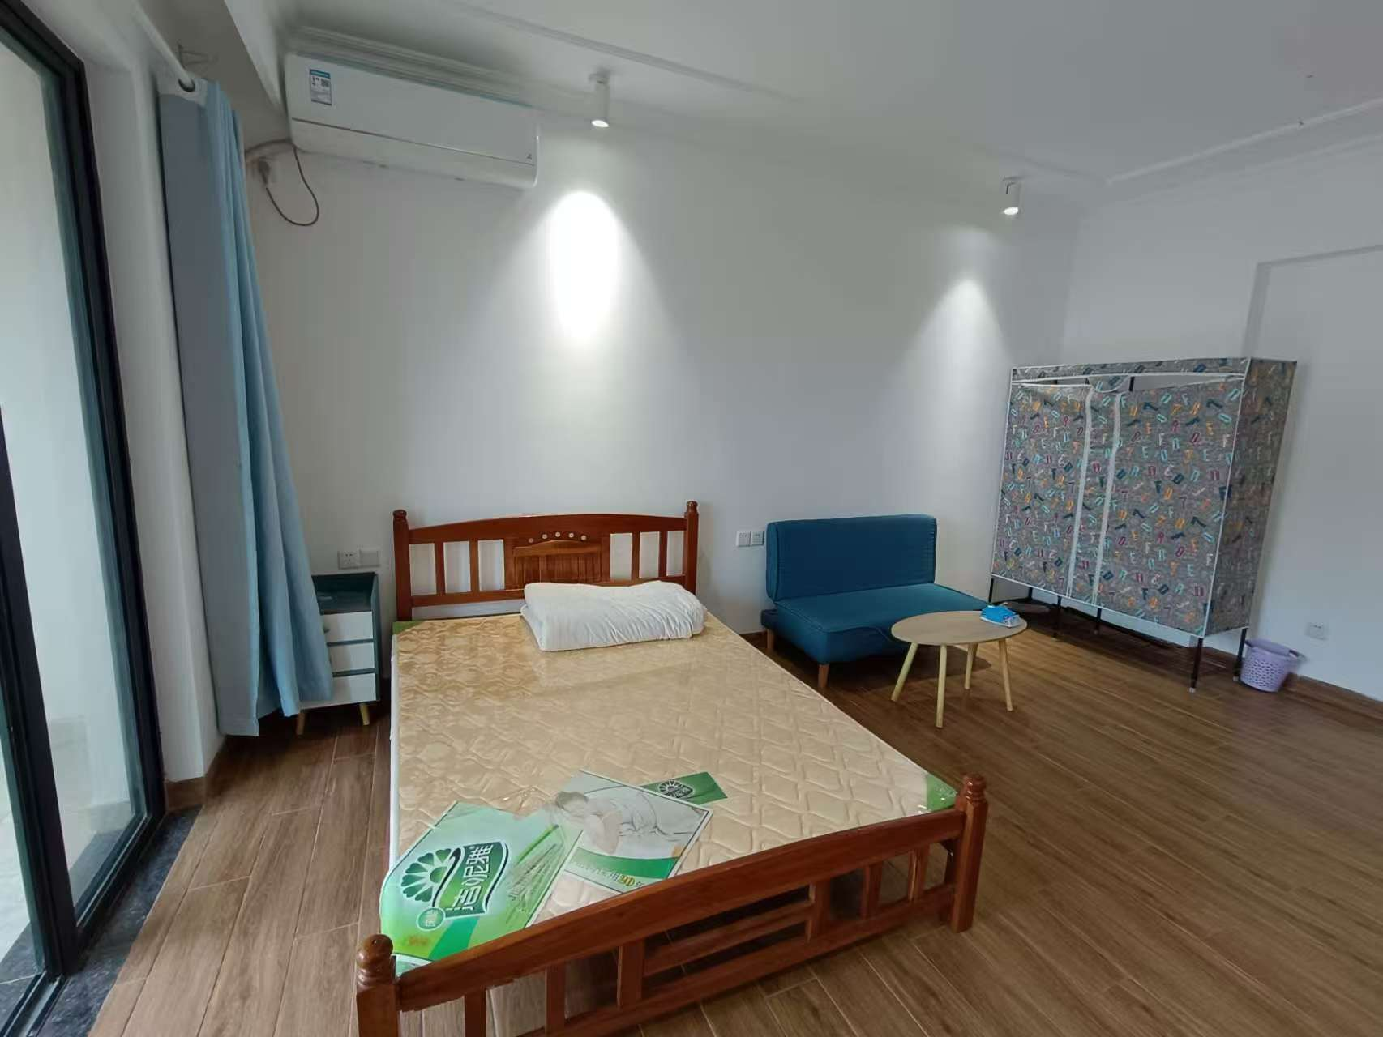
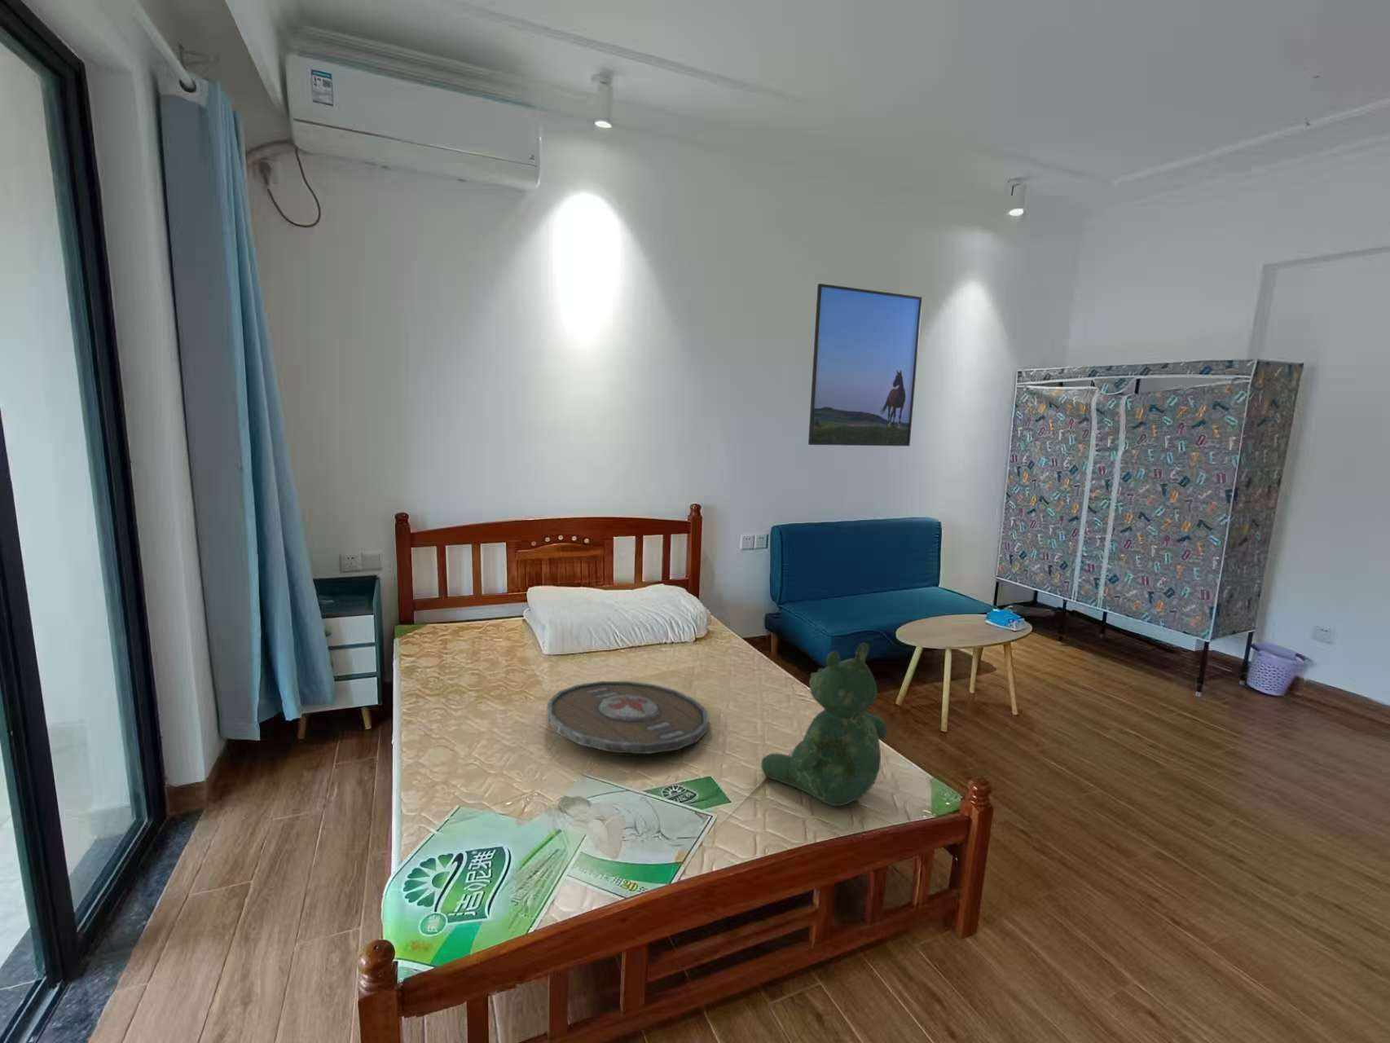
+ teddy bear (825, 714)
+ serving tray (628, 713)
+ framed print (866, 369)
